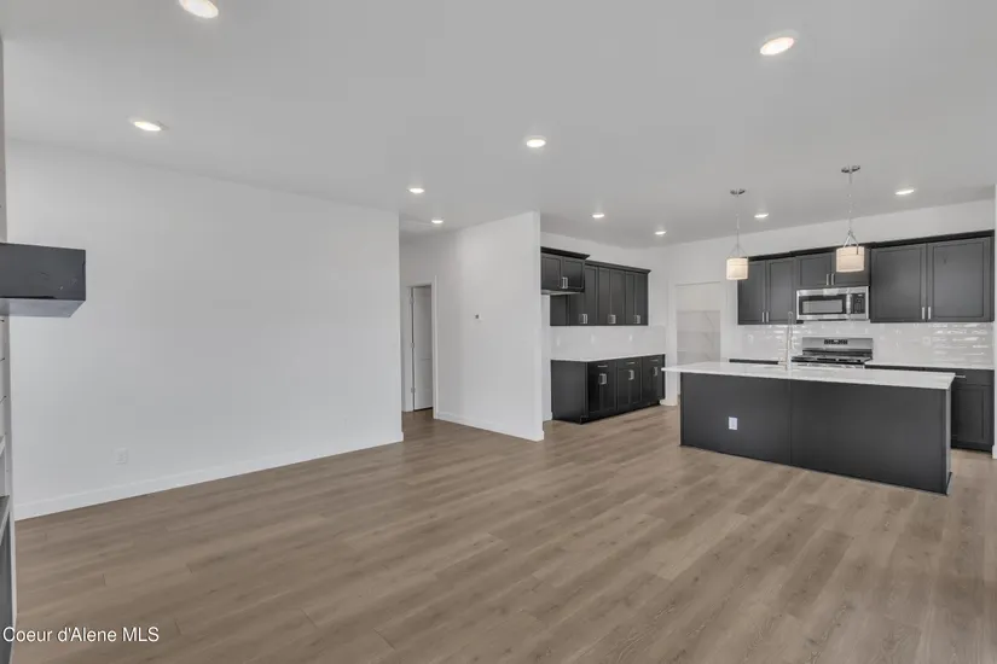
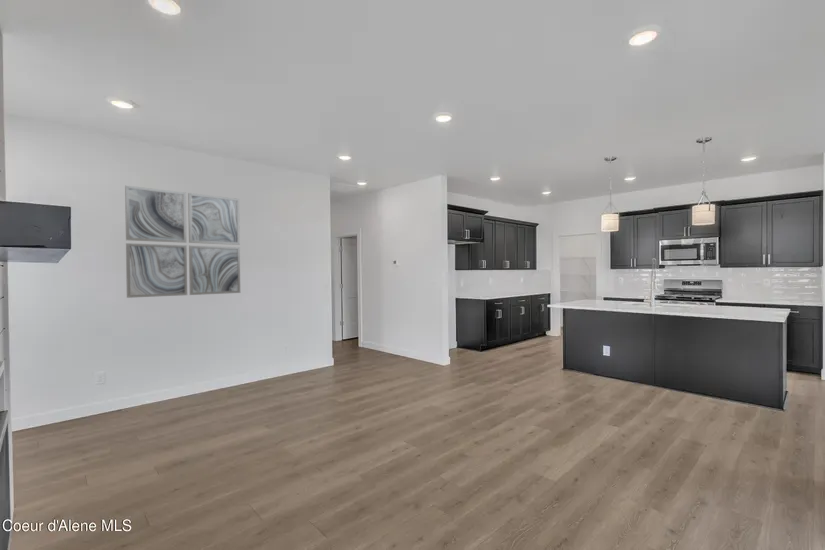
+ wall art (186, 245)
